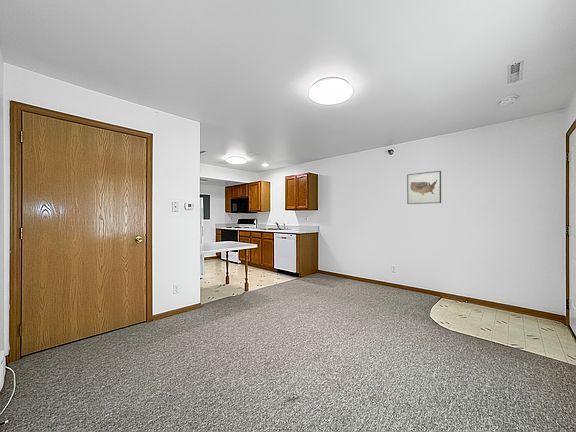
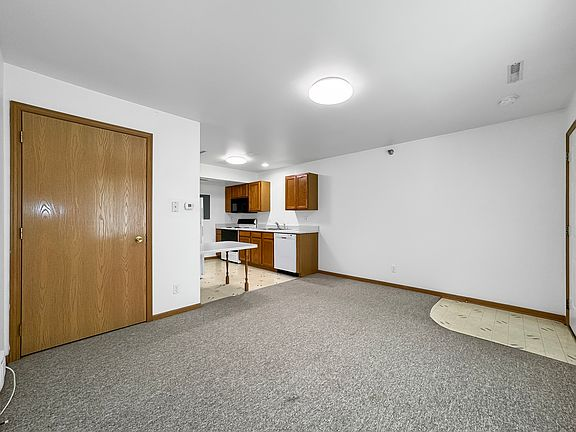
- wall art (423, 188)
